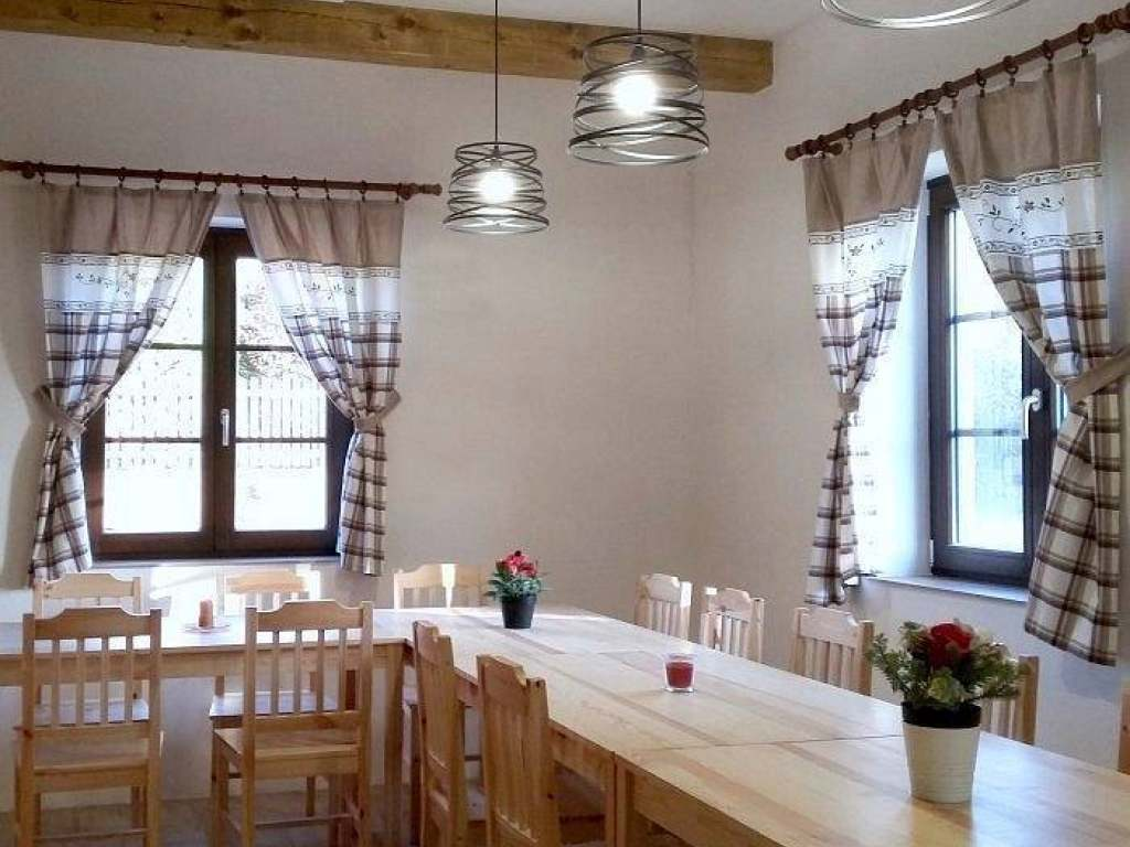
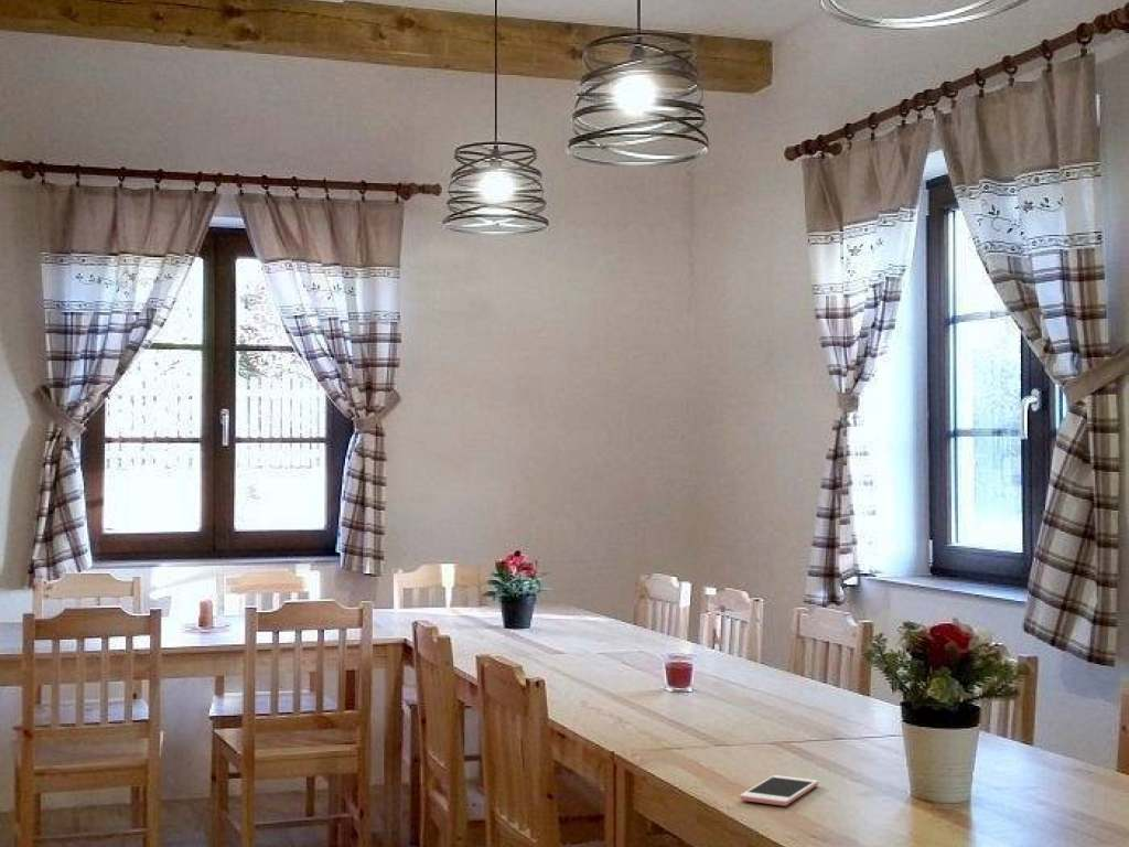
+ cell phone (779, 790)
